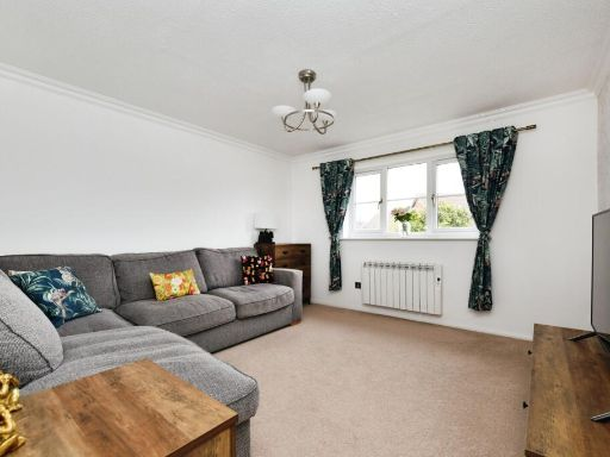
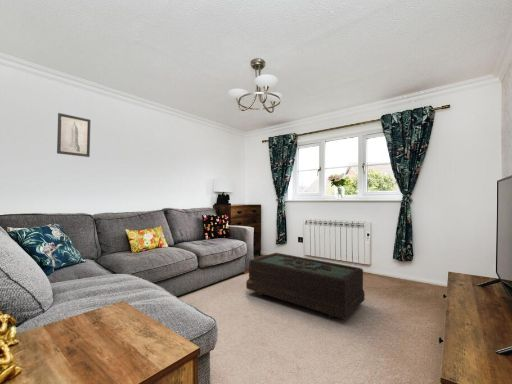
+ wall art (74, 135)
+ coffee table (302, 281)
